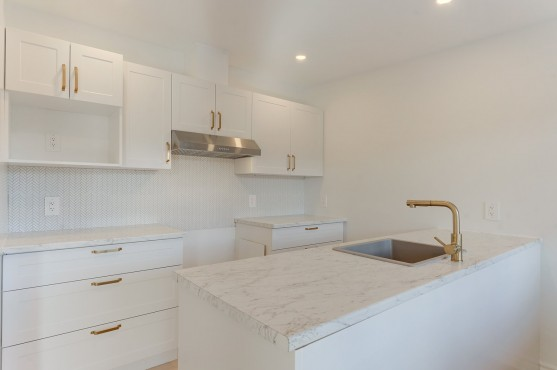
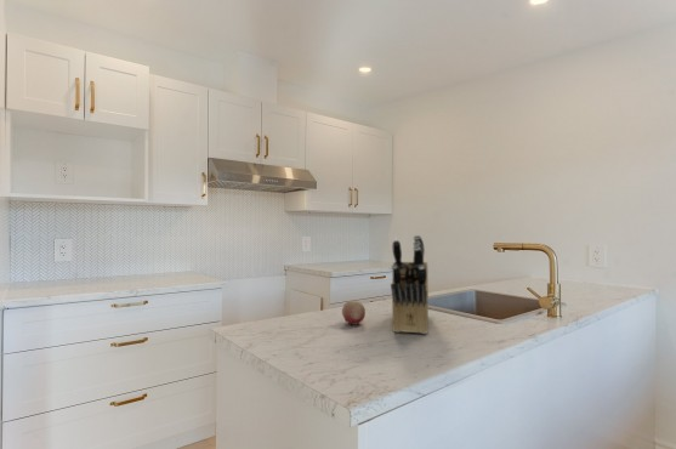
+ fruit (353, 312)
+ knife block (410, 280)
